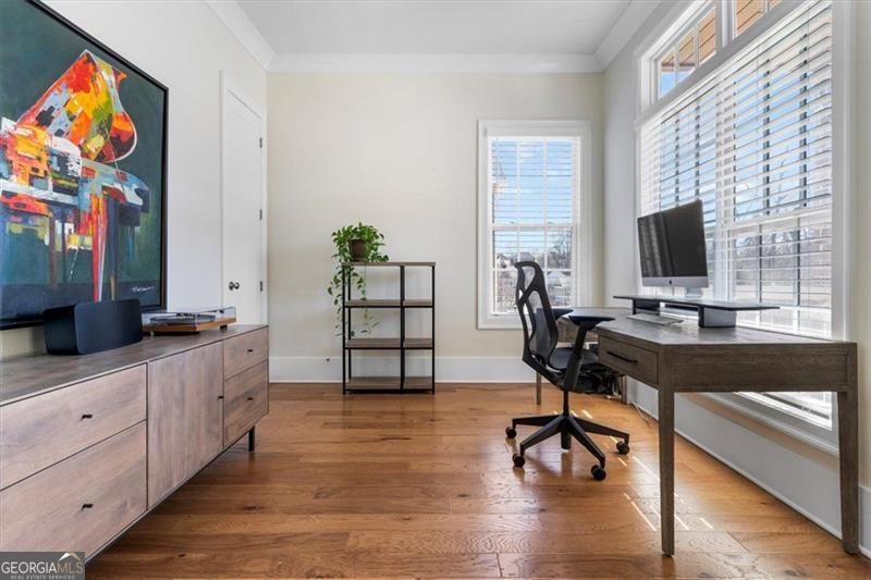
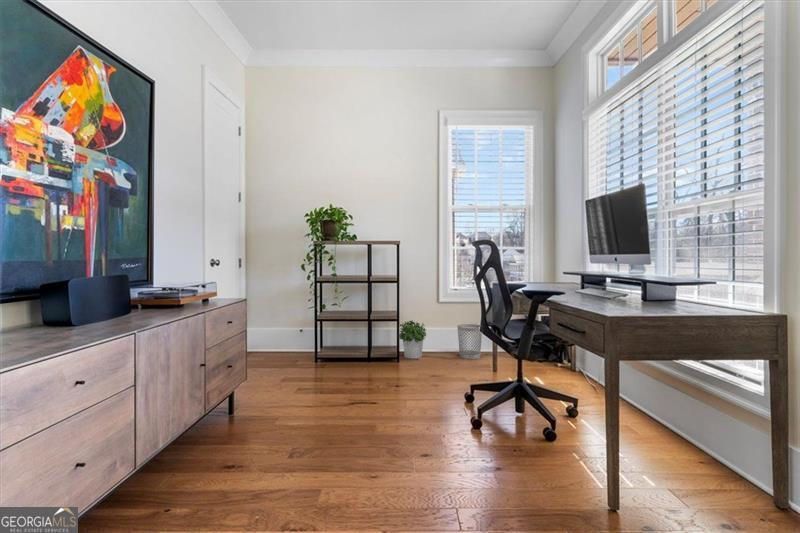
+ potted plant (411, 338)
+ wastebasket (470, 341)
